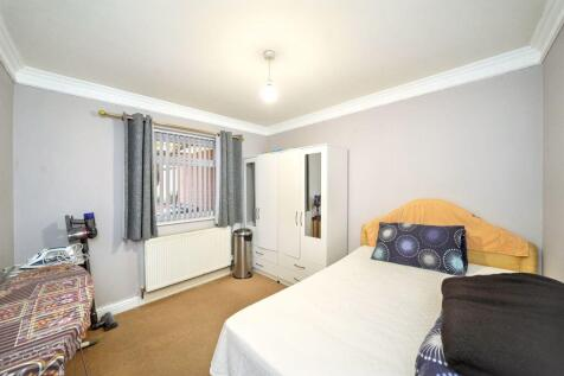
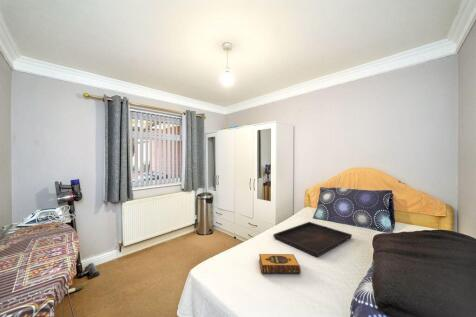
+ serving tray (312, 236)
+ hardback book (278, 263)
